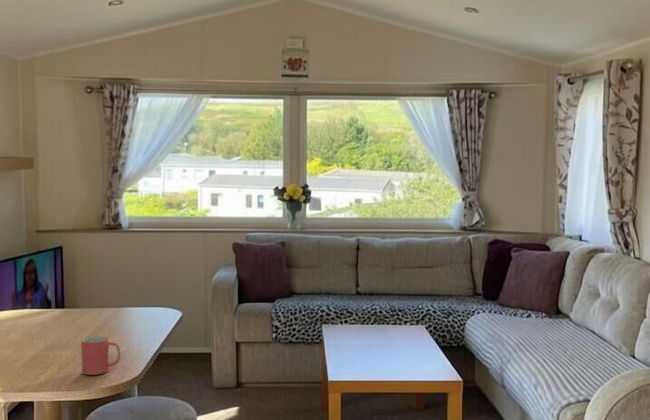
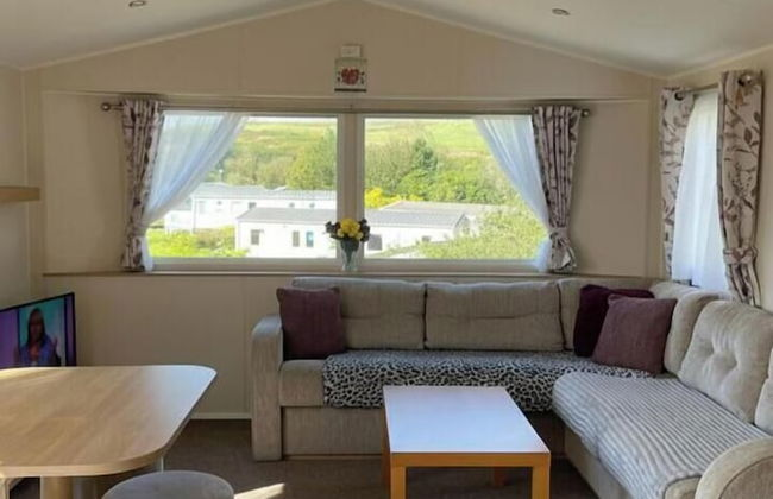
- mug (101, 355)
